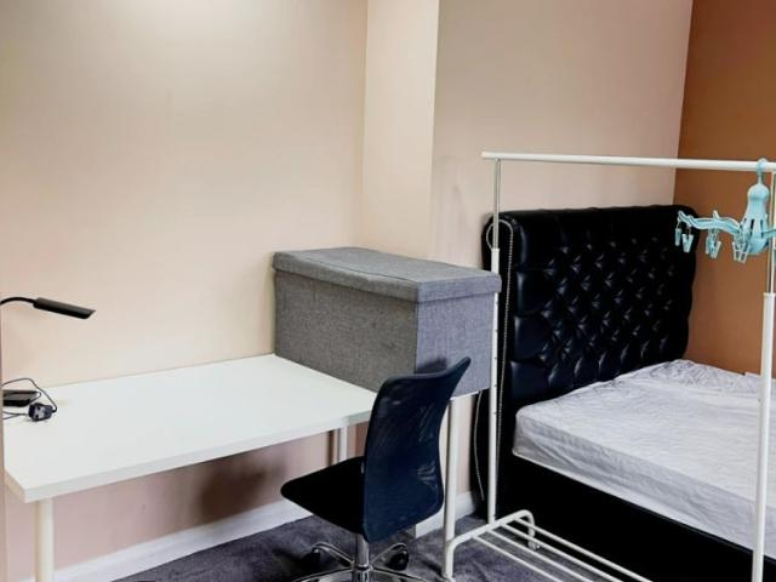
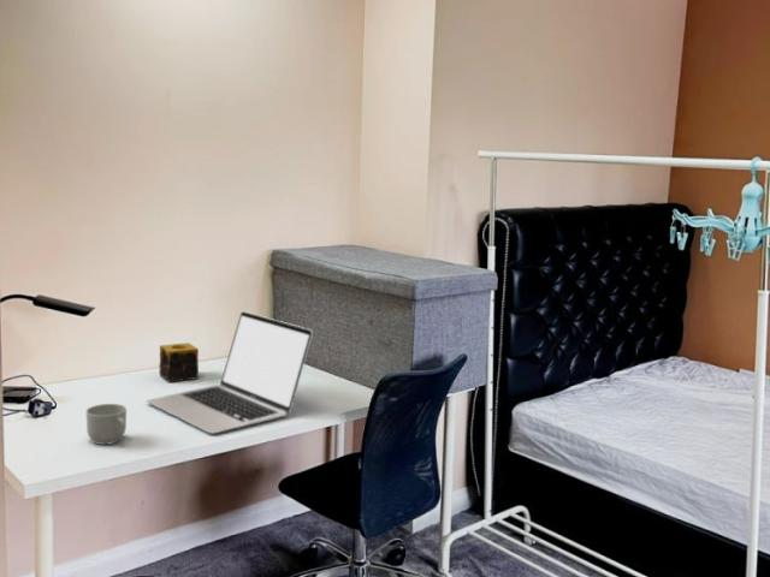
+ laptop (227, 367)
+ candle (178, 362)
+ mug (109, 426)
